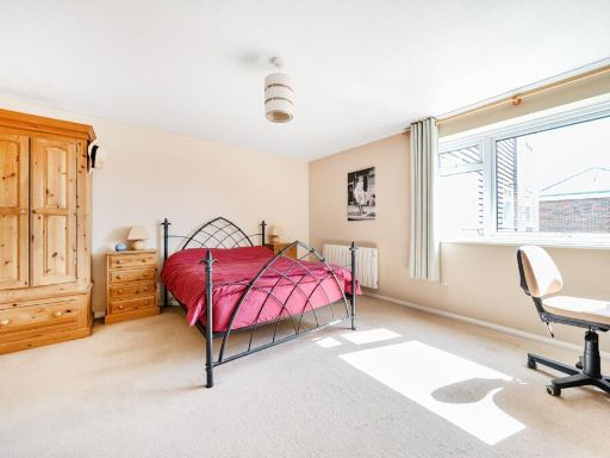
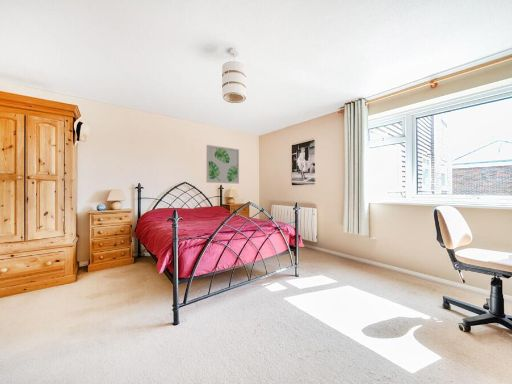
+ wall art (223, 165)
